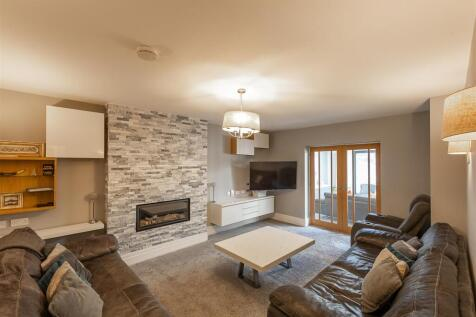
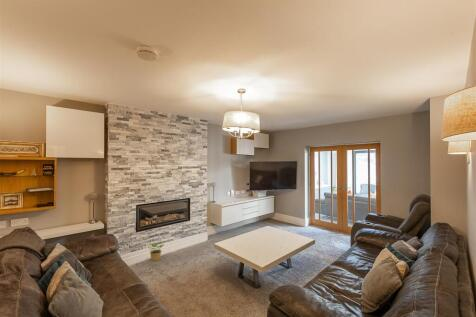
+ potted plant (154, 250)
